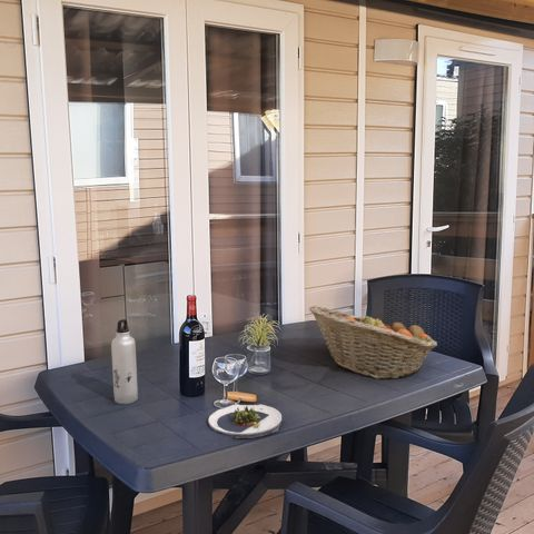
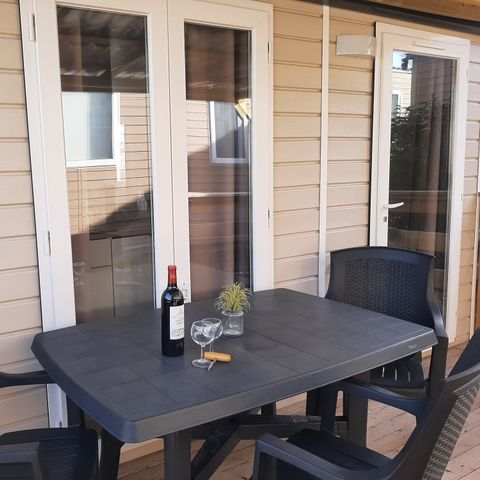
- fruit basket (369, 336)
- salad plate (245, 415)
- water bottle (123, 359)
